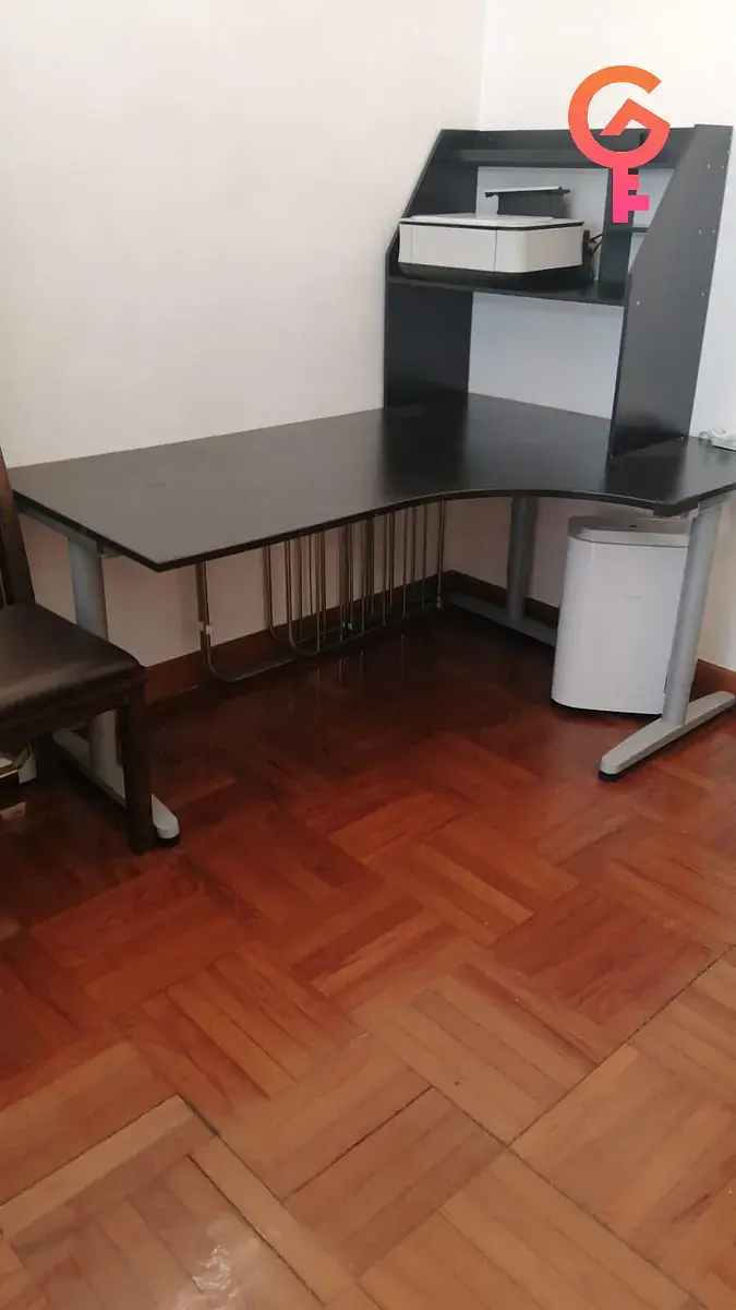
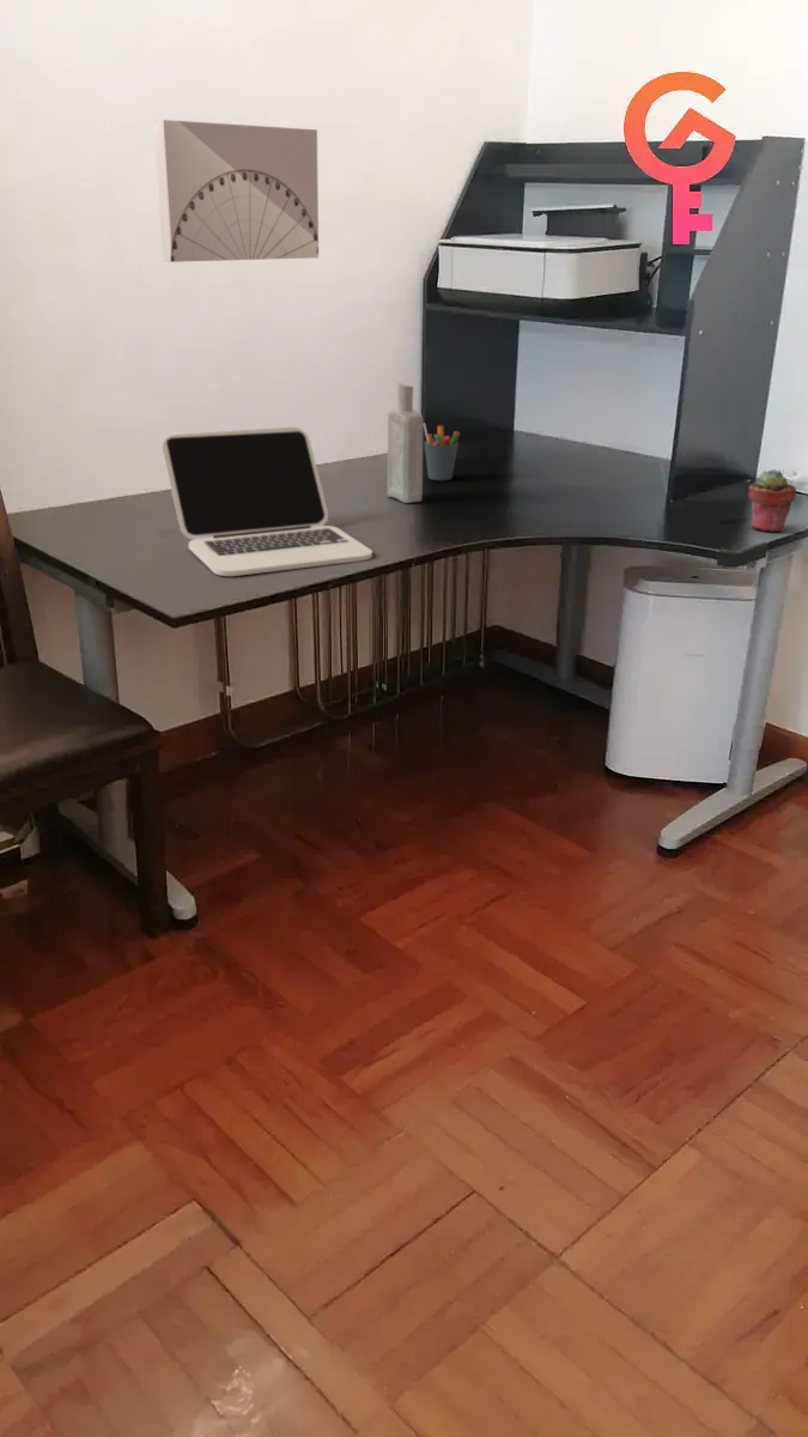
+ pen holder (441, 450)
+ laptop (266, 496)
+ wall art (241, 193)
+ potted succulent (771, 498)
+ bottle (405, 441)
